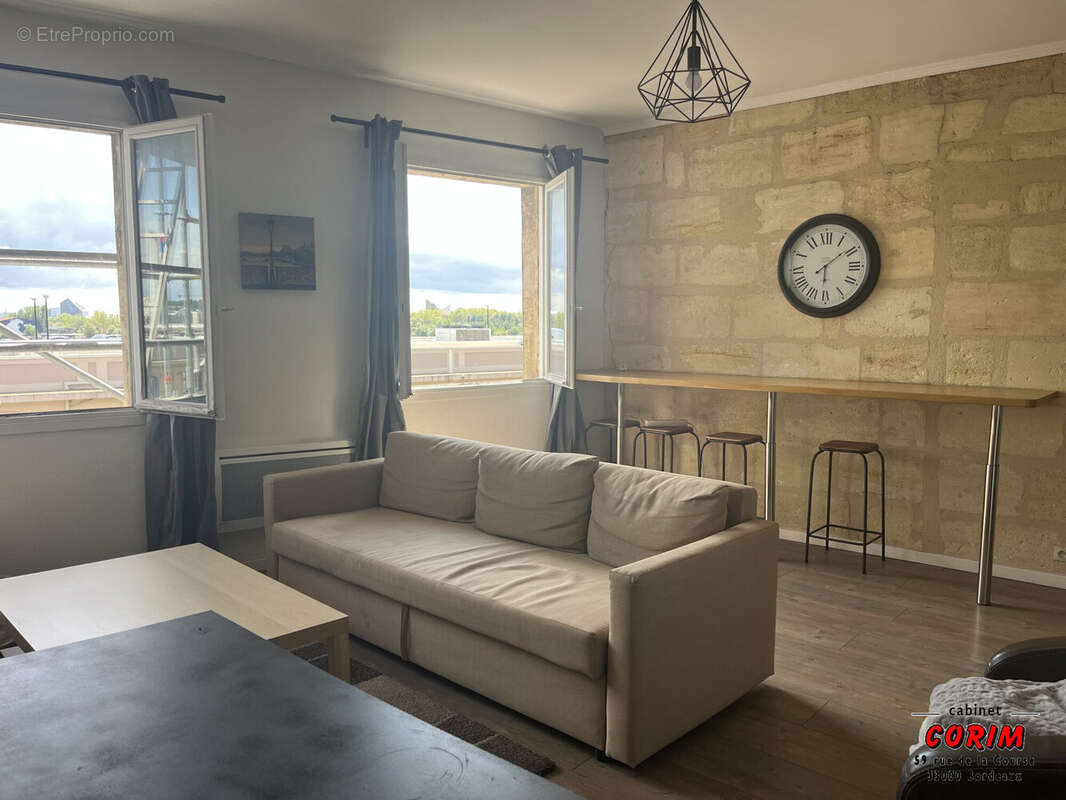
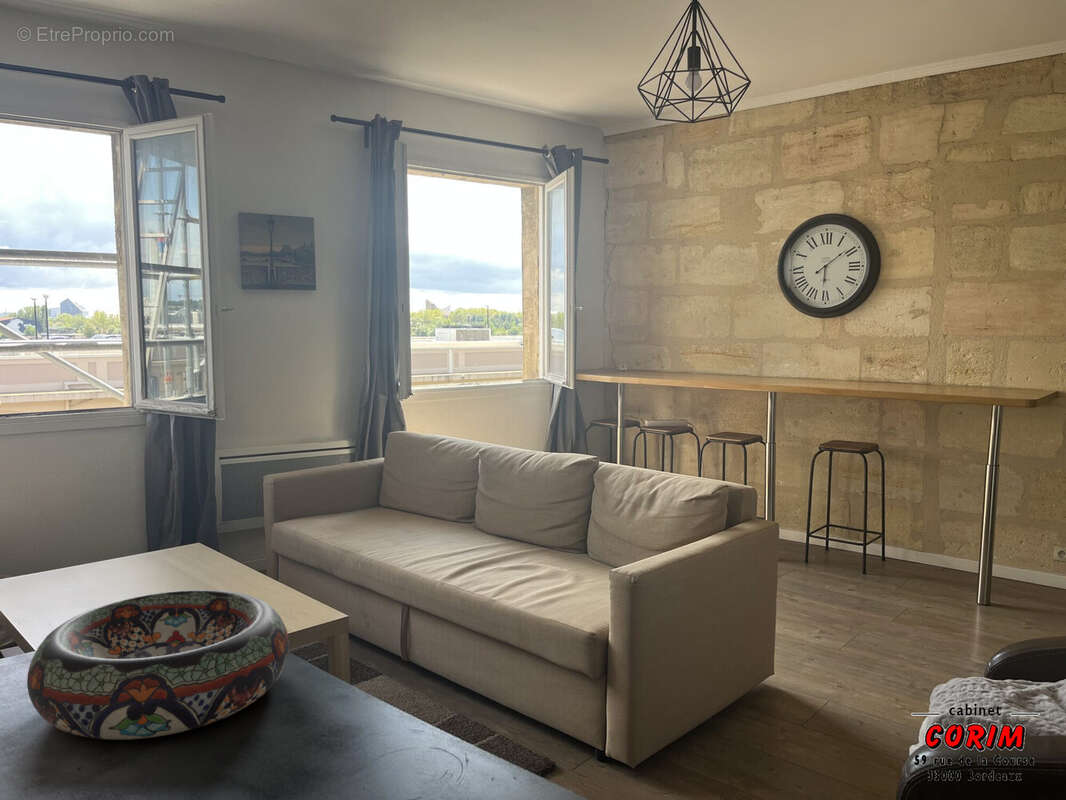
+ decorative bowl (166, 657)
